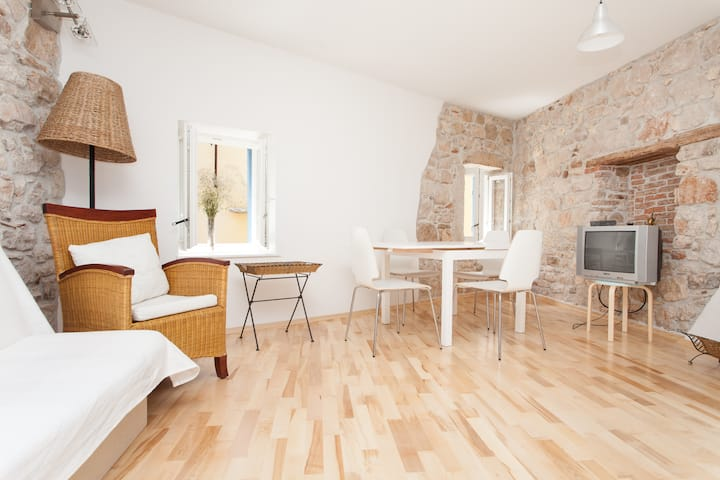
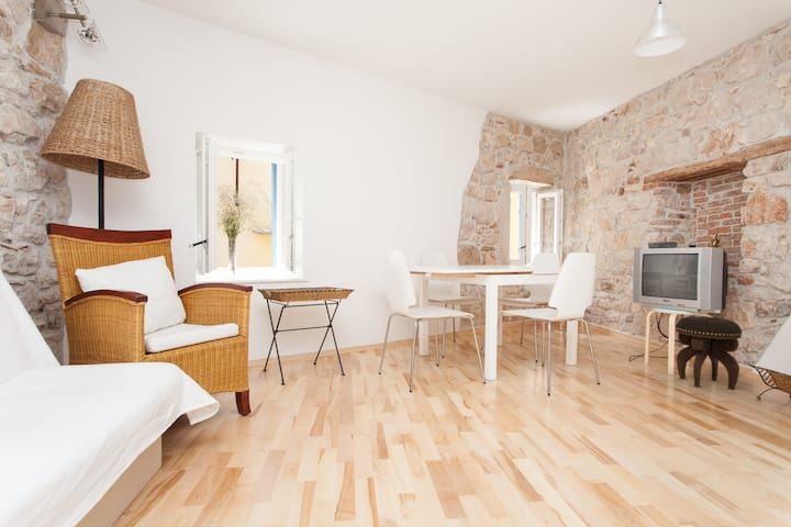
+ footstool (706, 350)
